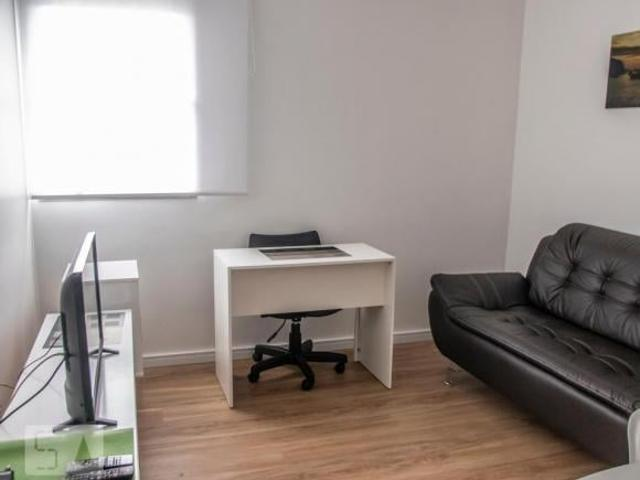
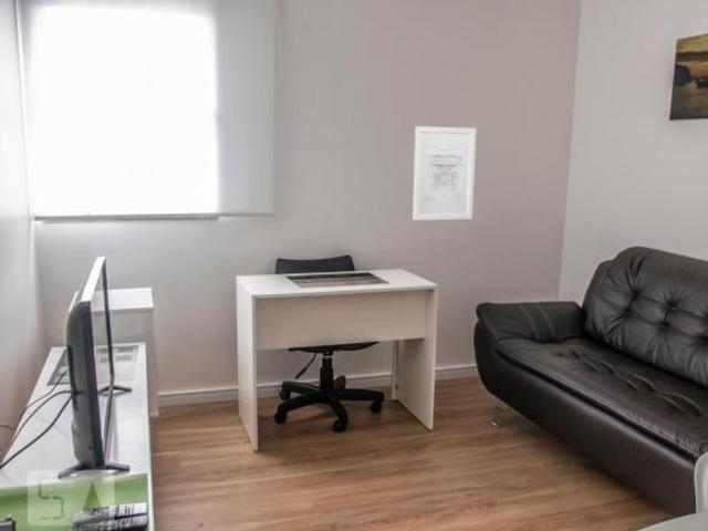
+ wall art (444, 174)
